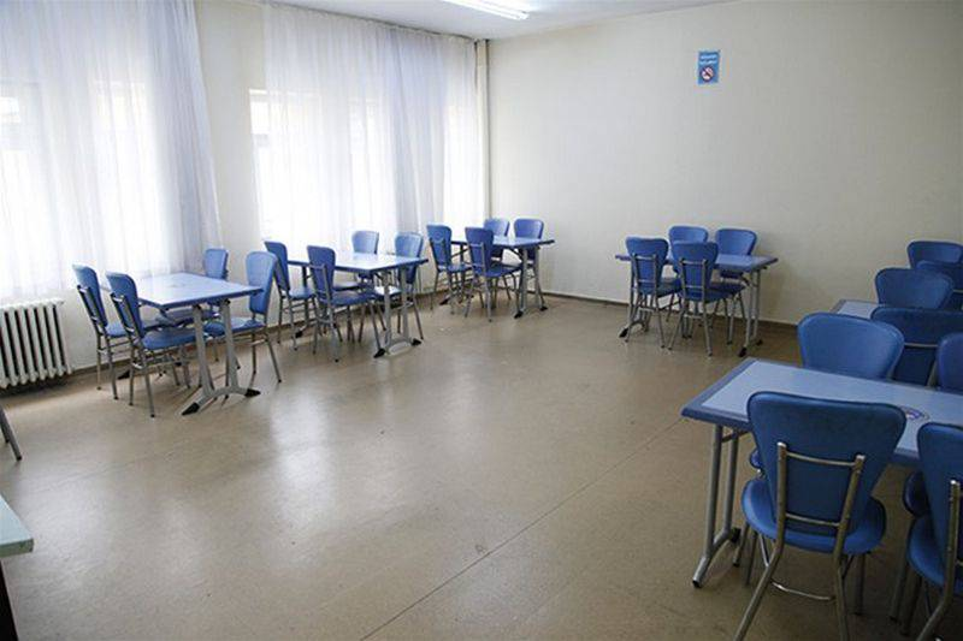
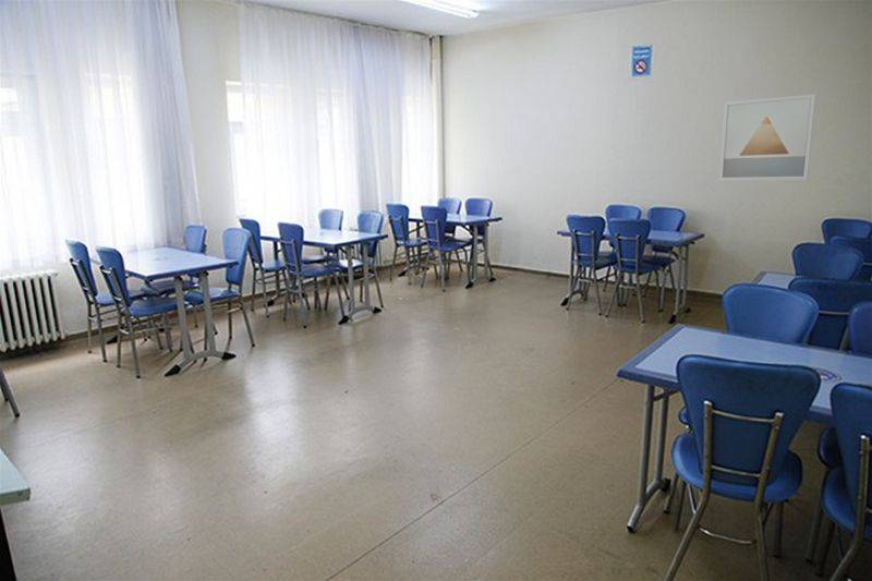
+ wall art (764, 140)
